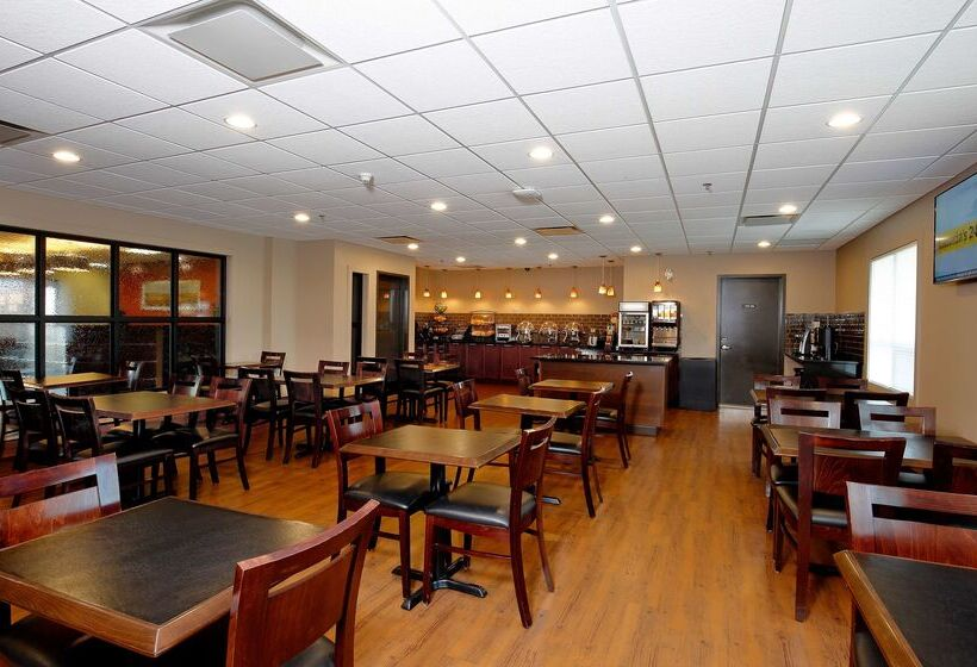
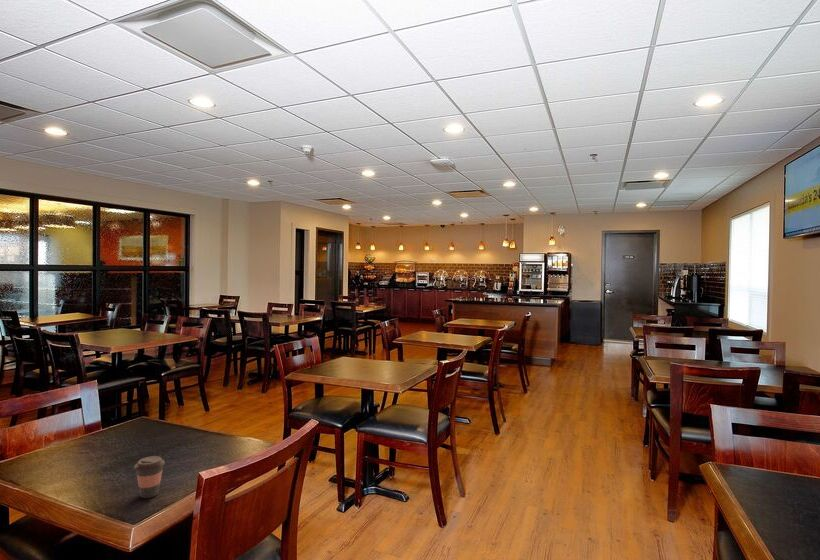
+ coffee cup (149, 477)
